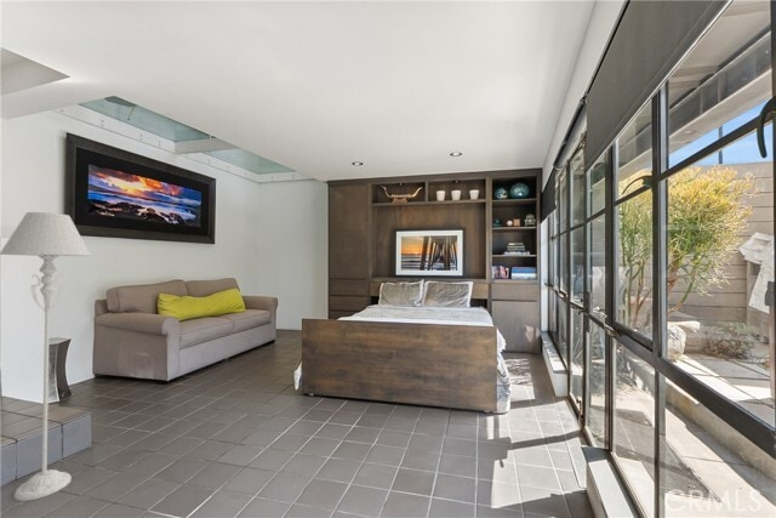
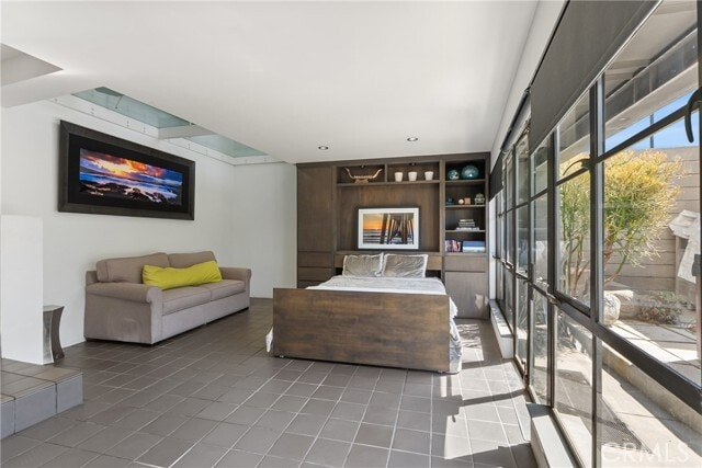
- floor lamp (45, 349)
